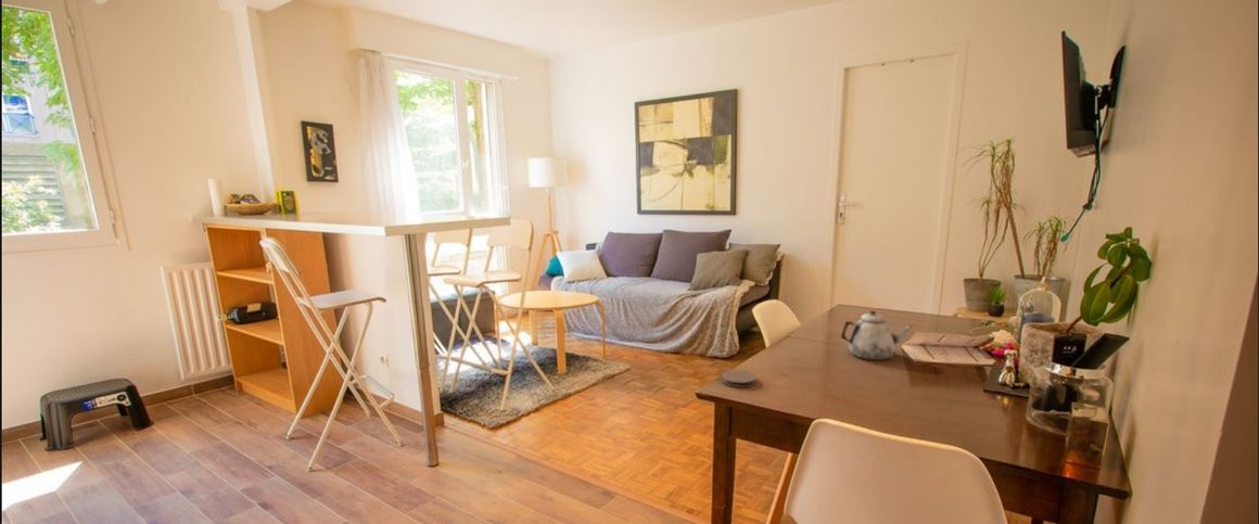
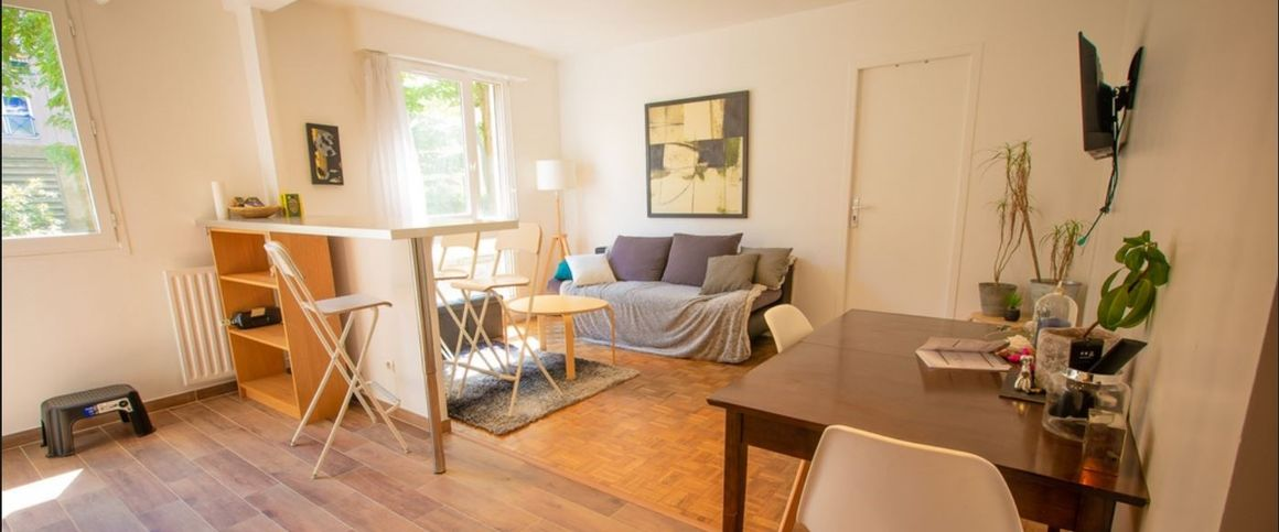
- coaster (738, 378)
- teapot (876, 333)
